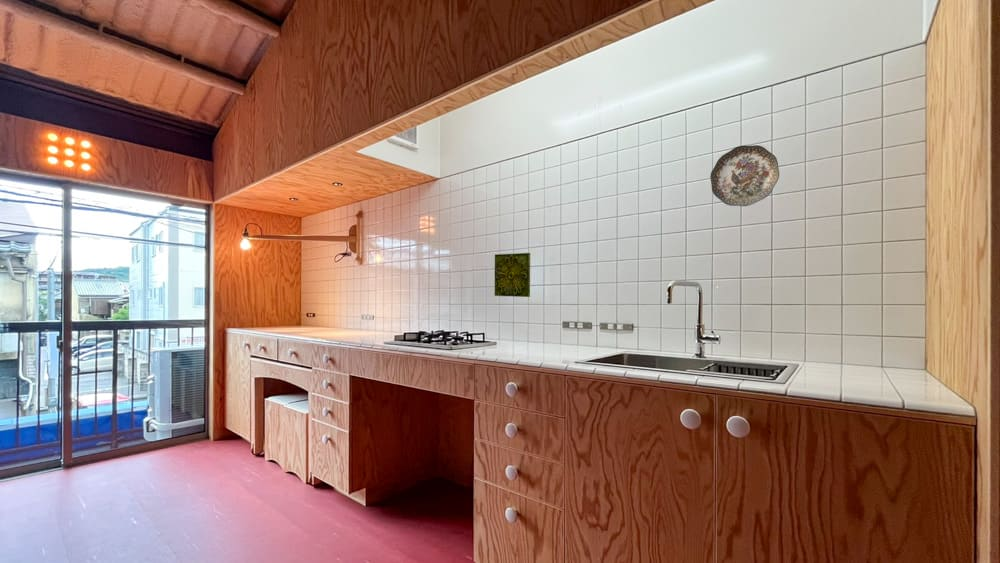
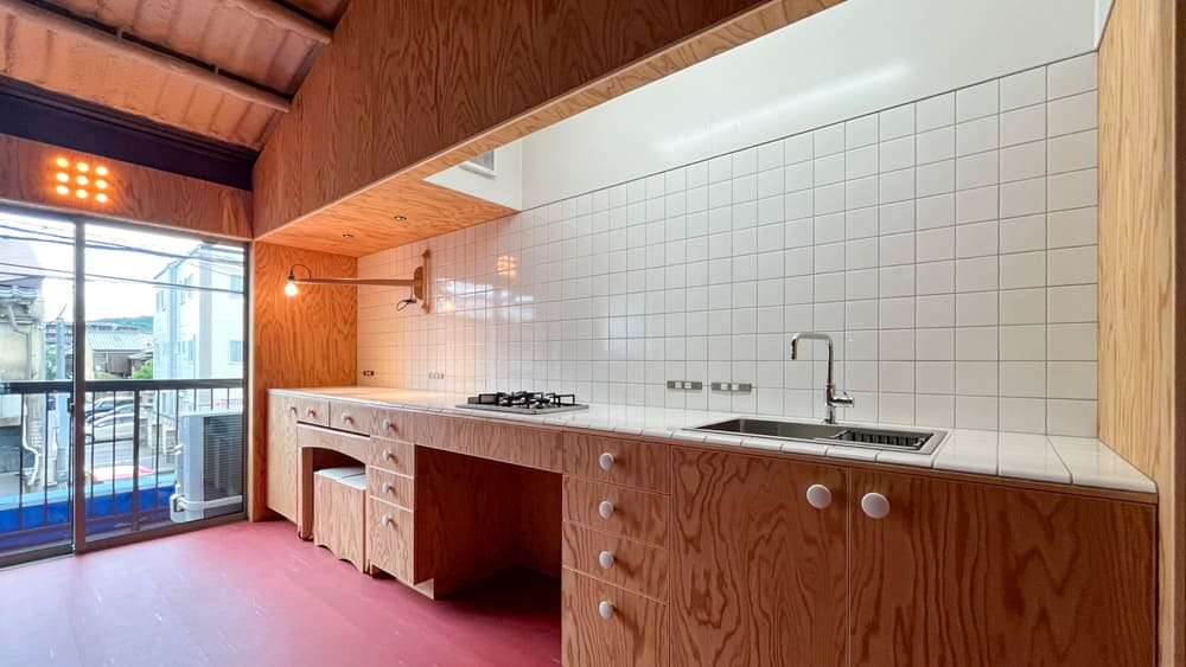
- decorative plate (743, 176)
- decorative tile (511, 275)
